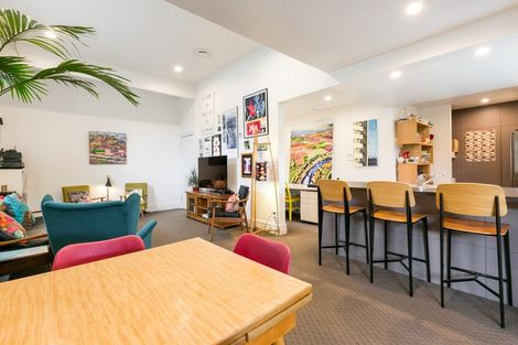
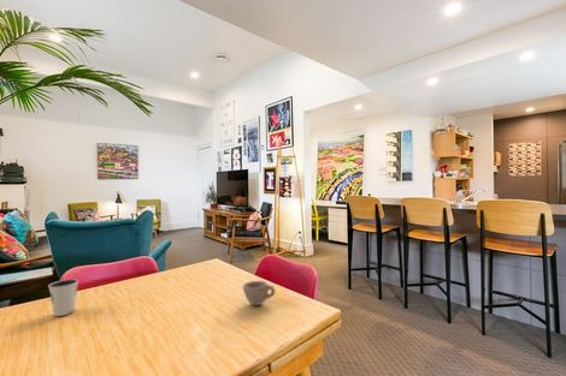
+ dixie cup (64, 297)
+ cup (259, 293)
